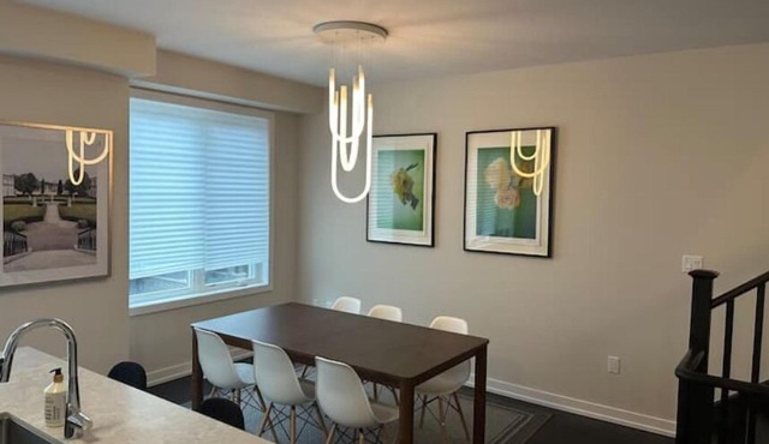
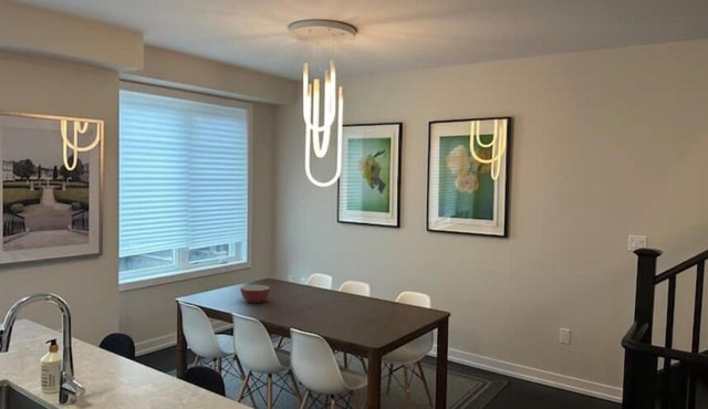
+ bowl (256, 294)
